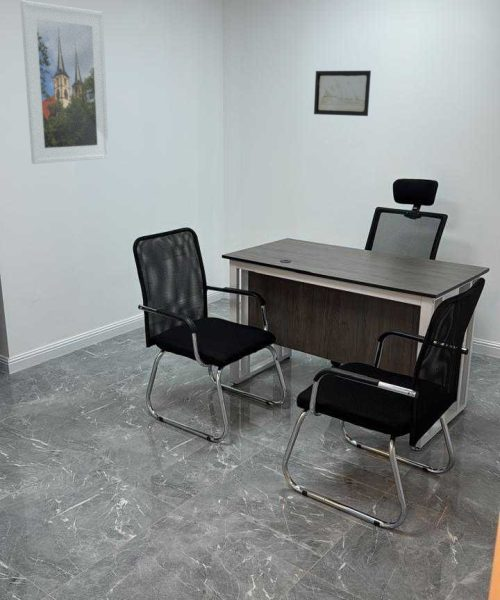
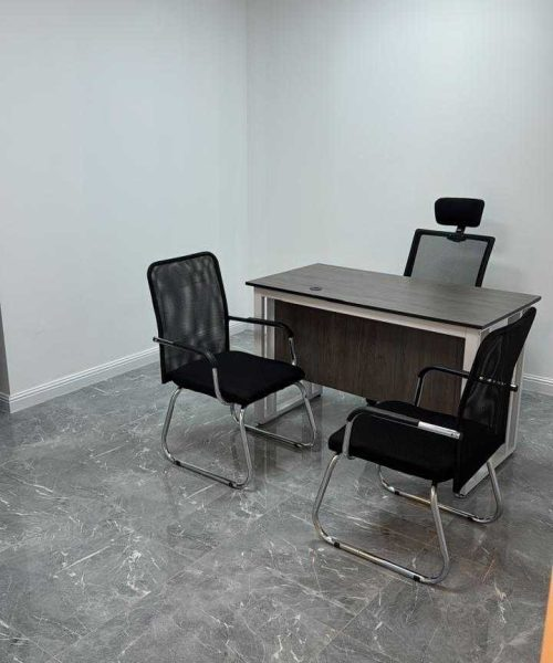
- wall art (341, 93)
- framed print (68, 86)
